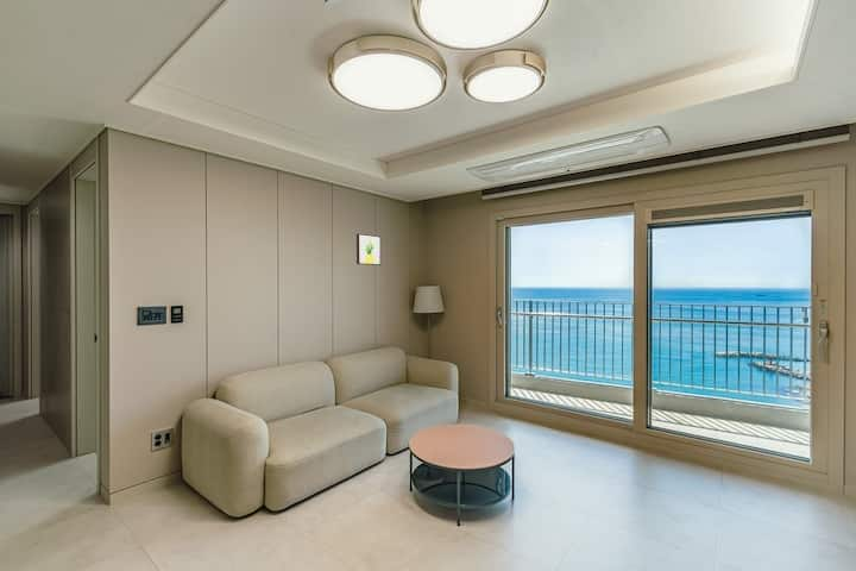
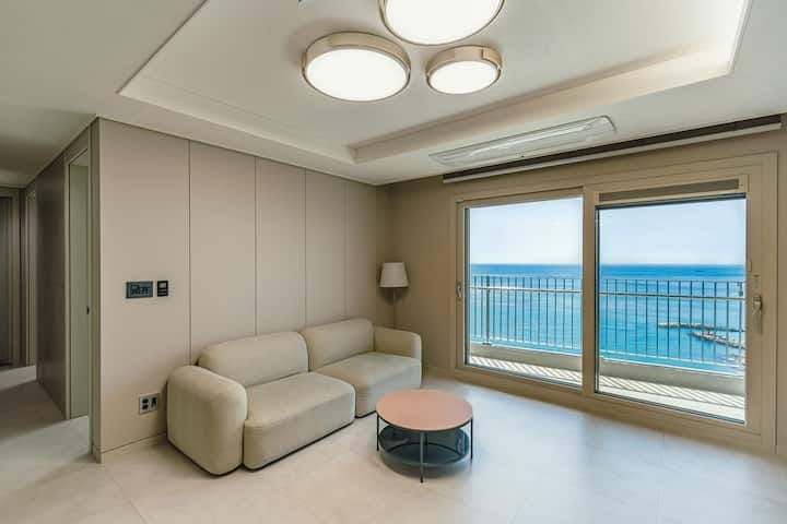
- wall art (369, 250)
